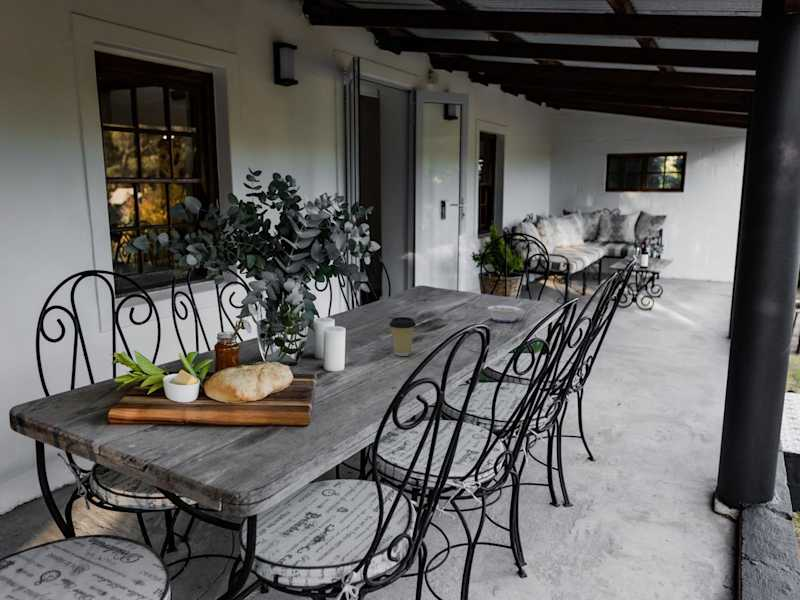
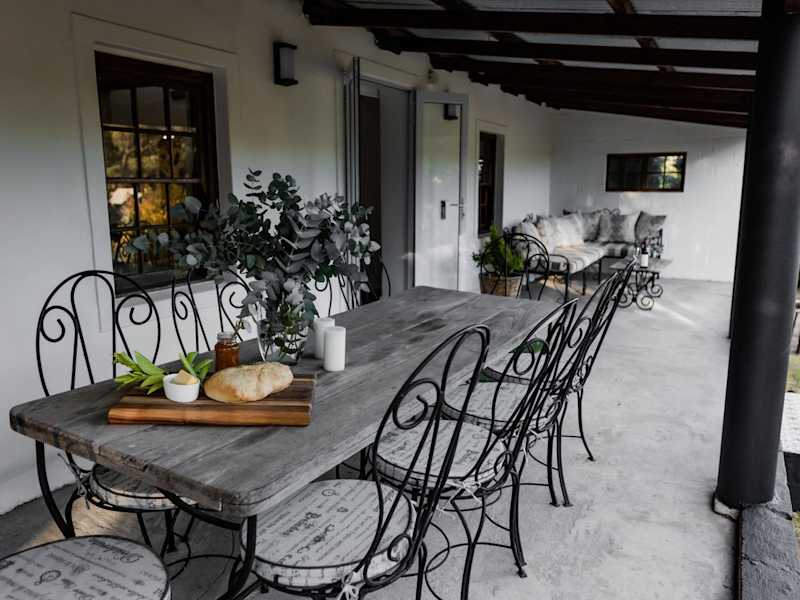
- legume (502, 312)
- coffee cup (402, 336)
